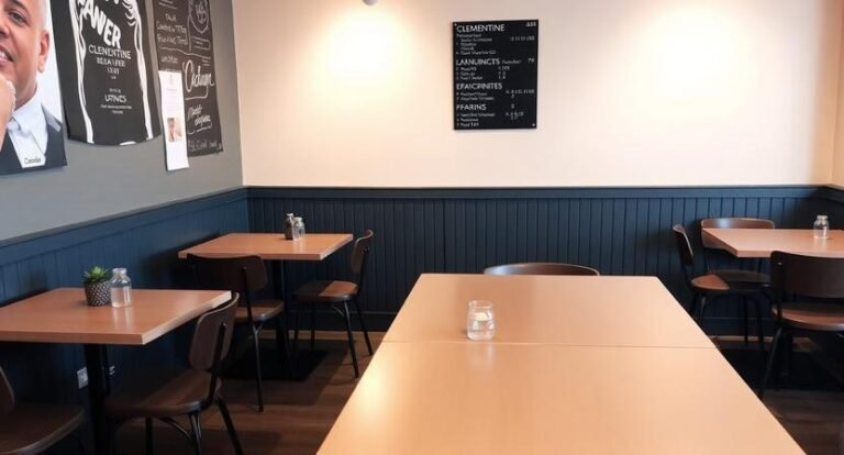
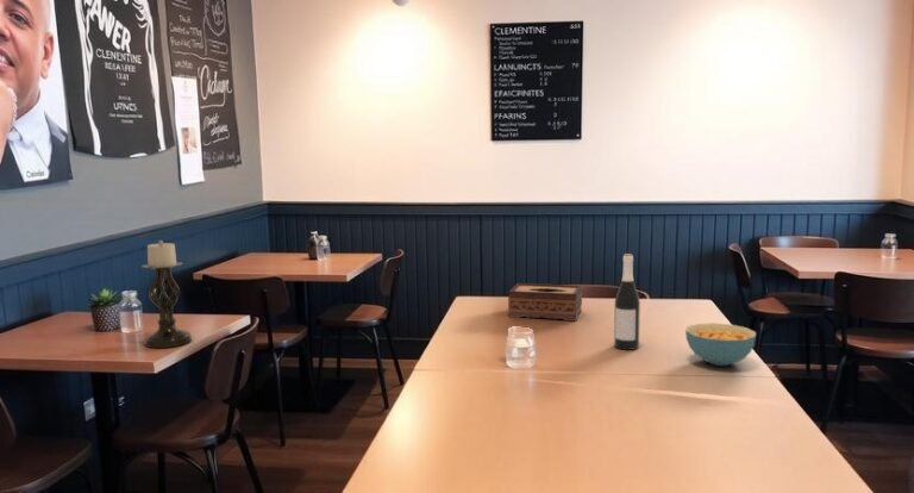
+ candle holder (164, 292)
+ cereal bowl (719, 347)
+ wine bottle (627, 300)
+ tissue box (545, 301)
